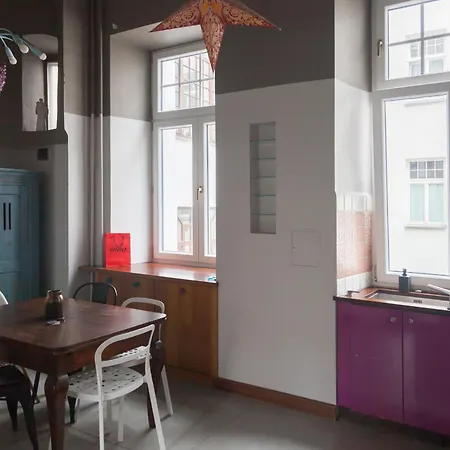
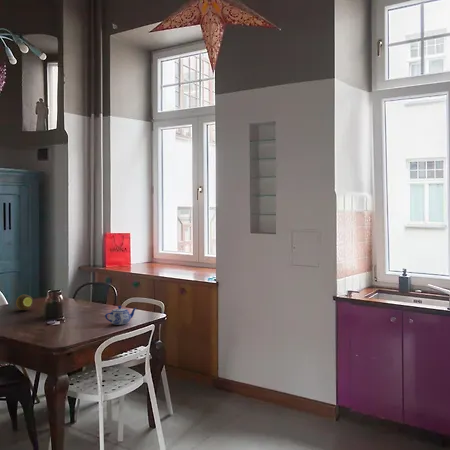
+ fruit (24, 302)
+ teapot (121, 314)
